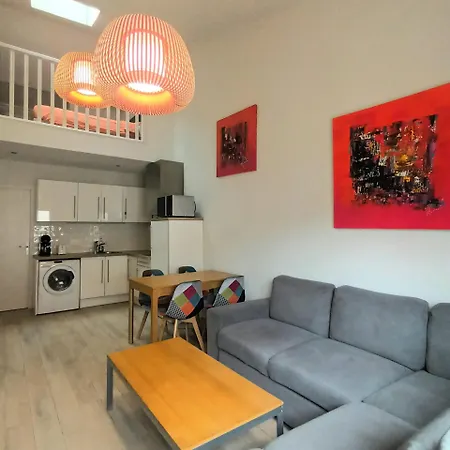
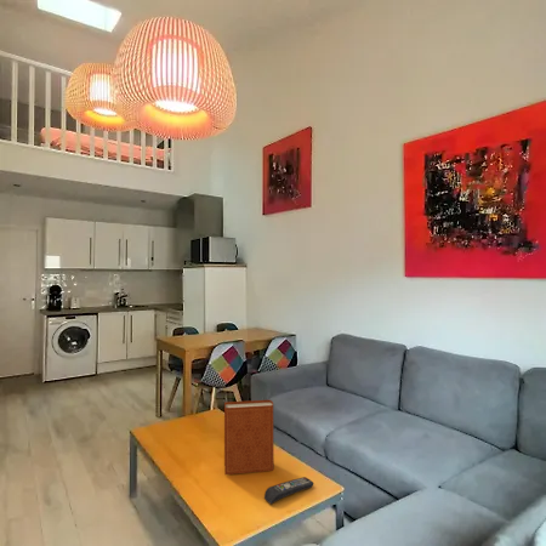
+ remote control (289, 488)
+ book (249, 436)
